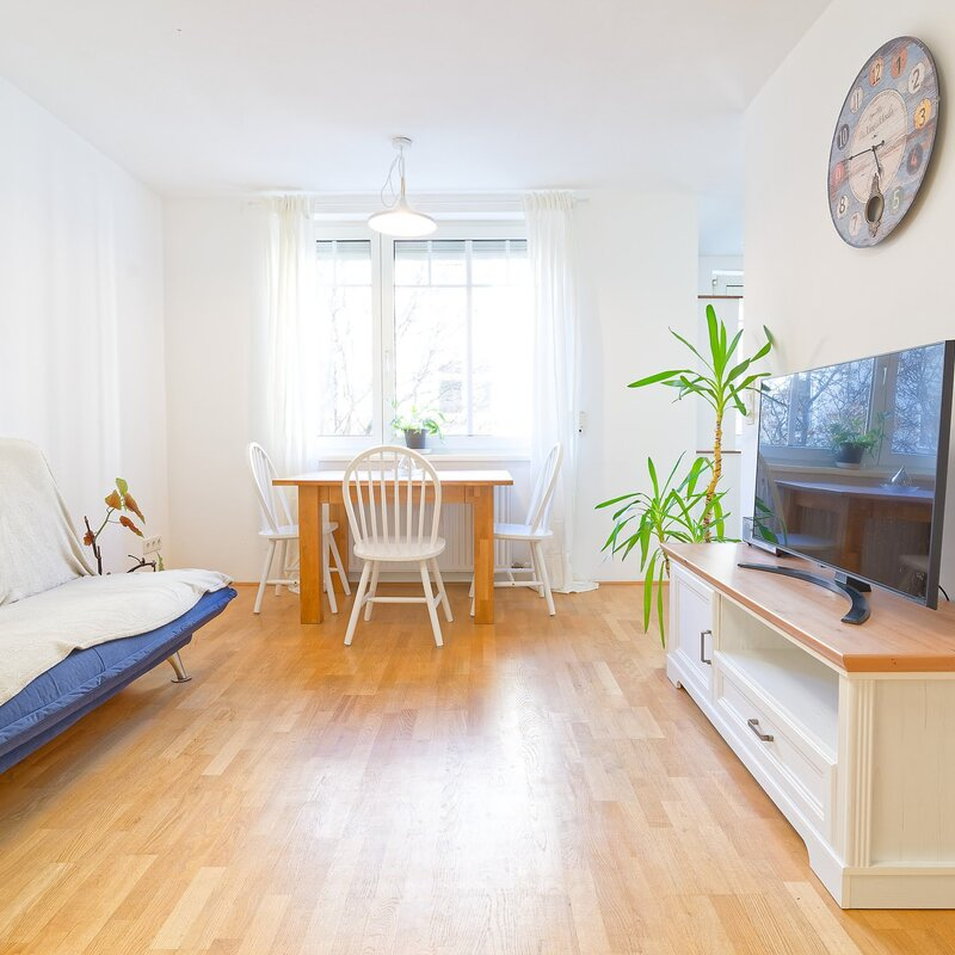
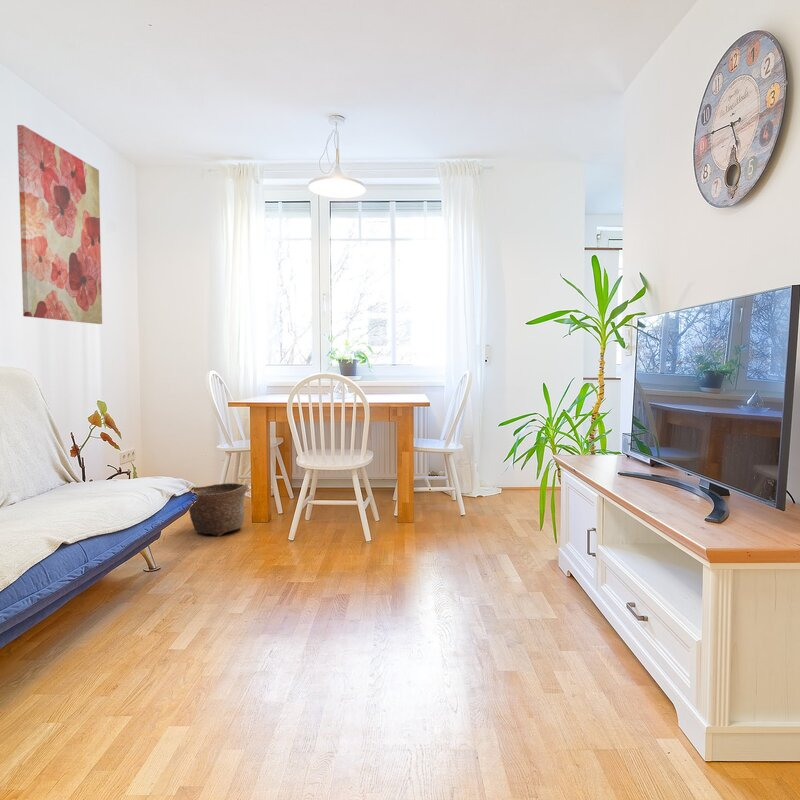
+ basket (216, 506)
+ wall art (64, 236)
